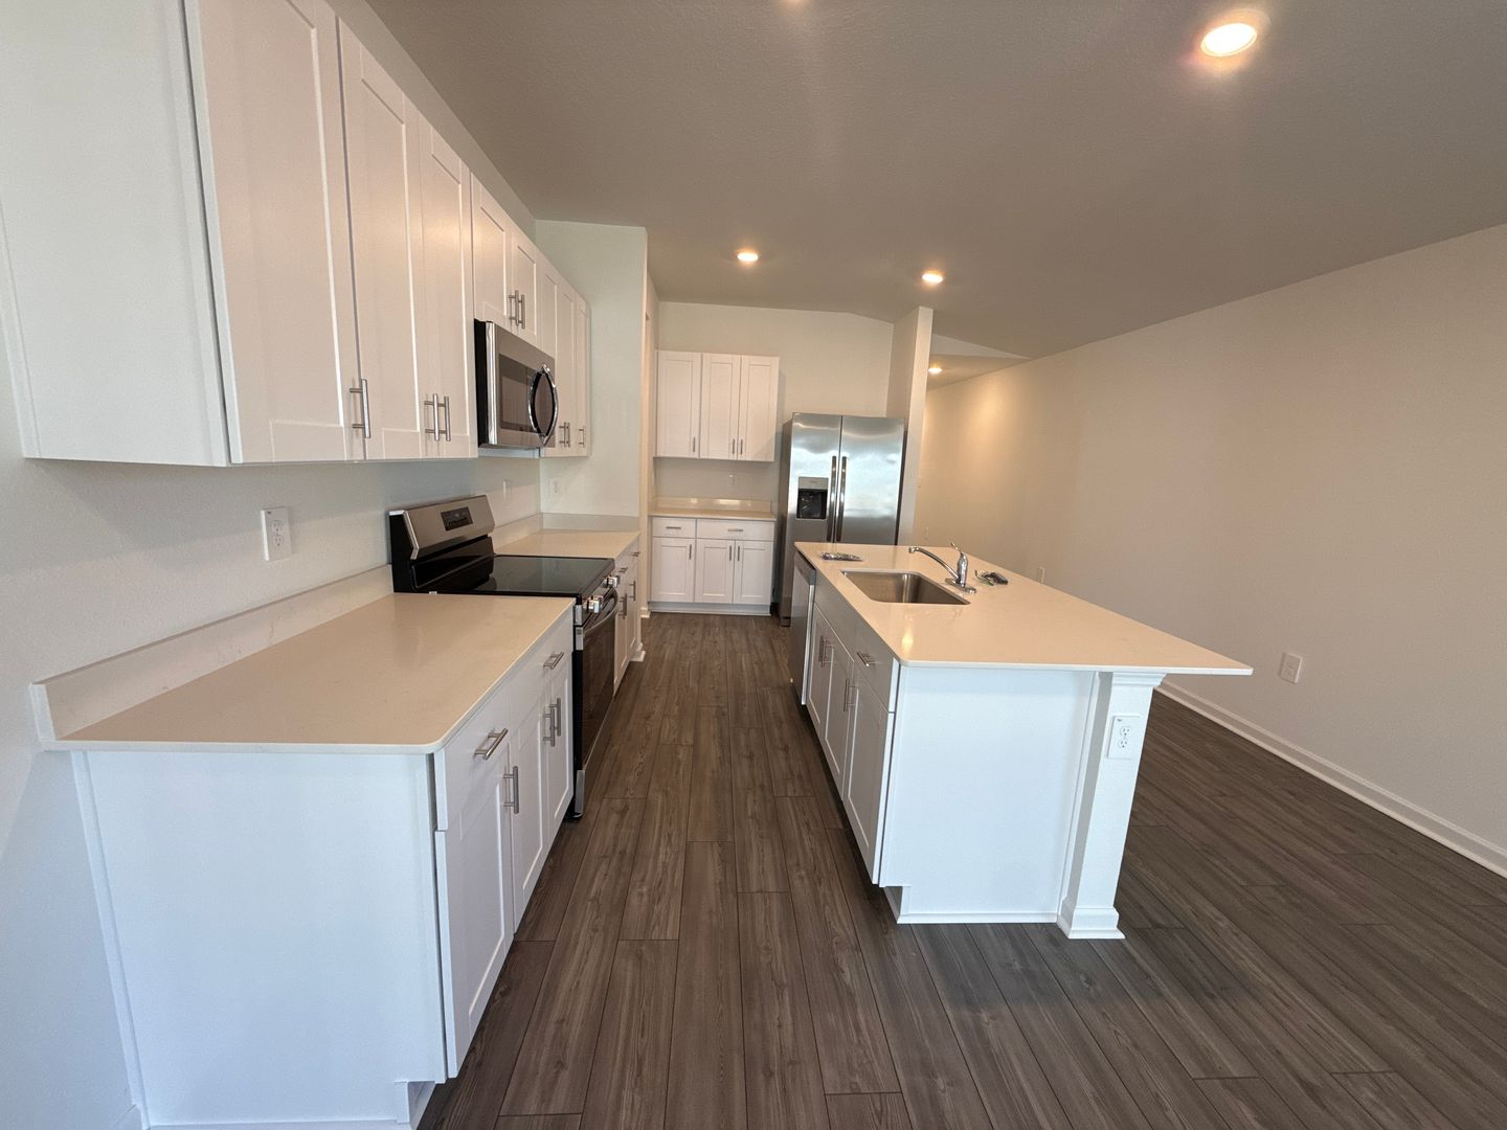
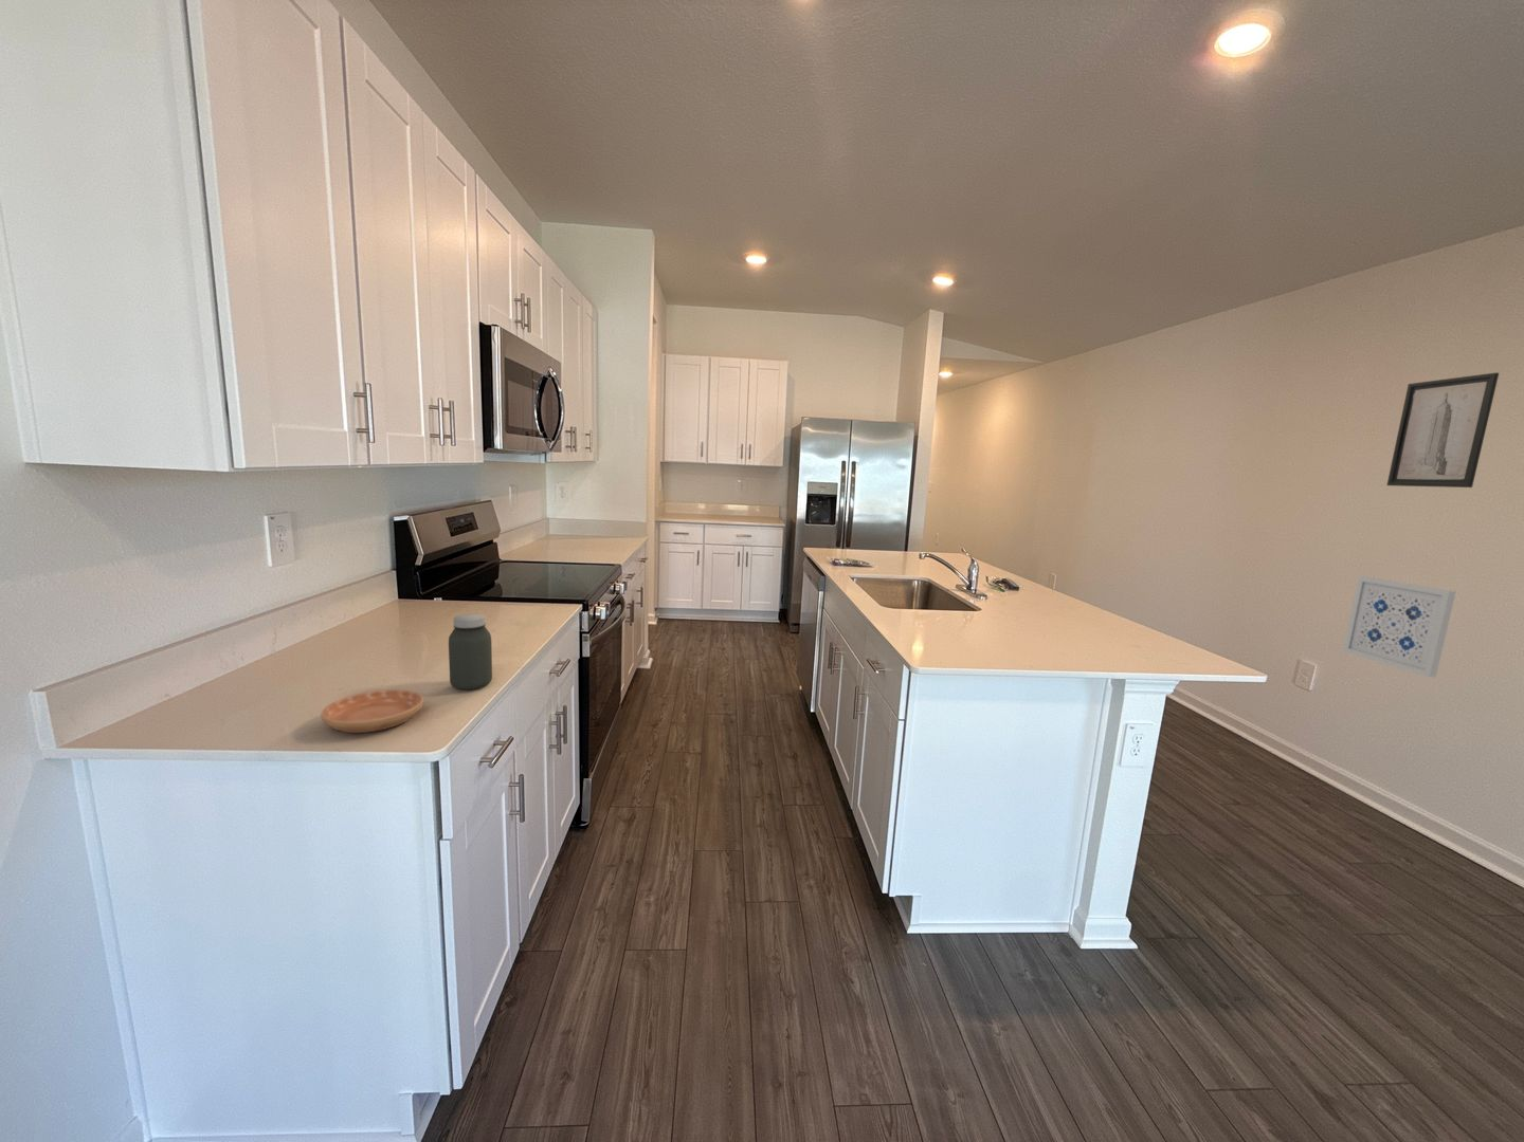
+ wall art (1439, 433)
+ jar (470, 650)
+ wall art (1394, 623)
+ saucer (374, 711)
